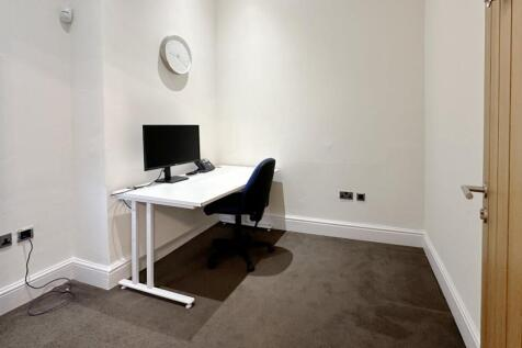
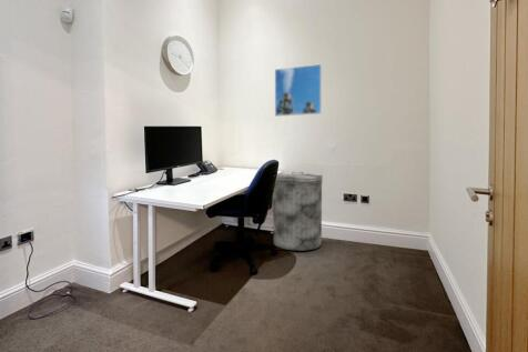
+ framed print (297, 91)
+ trash can (297, 208)
